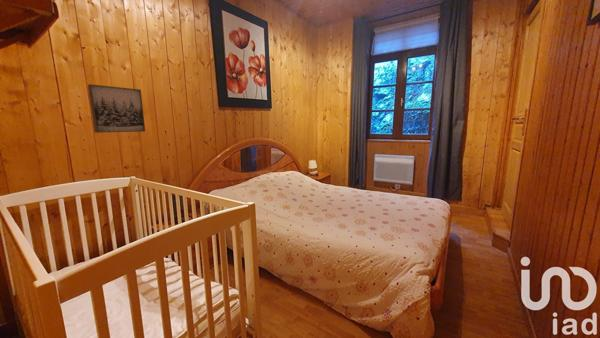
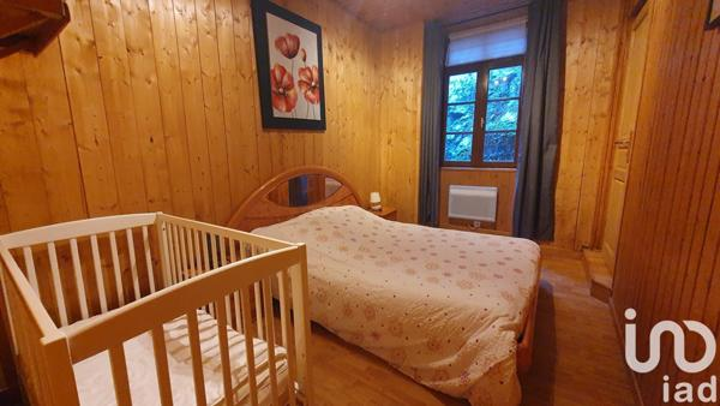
- wall art (118, 109)
